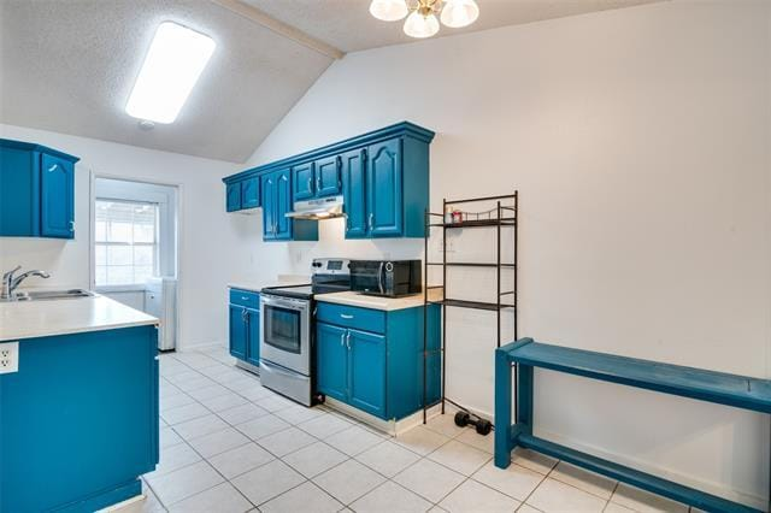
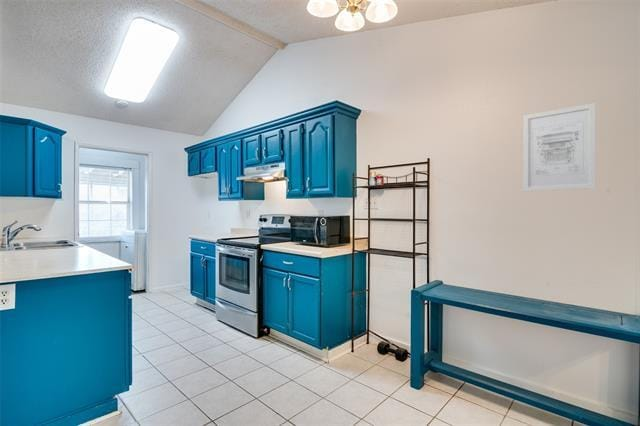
+ wall art (557, 149)
